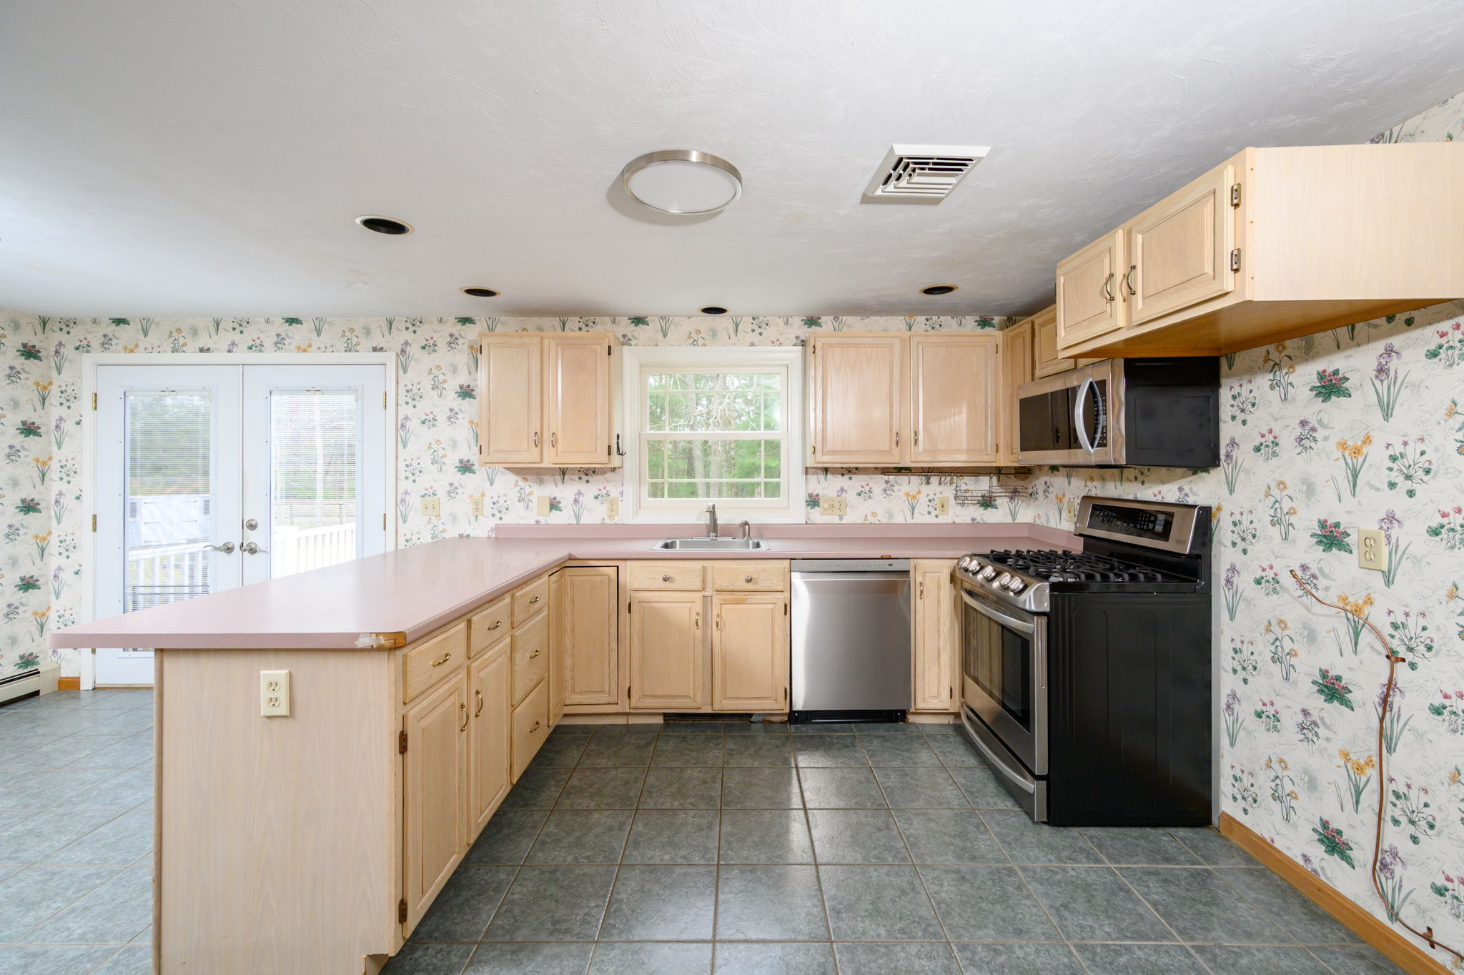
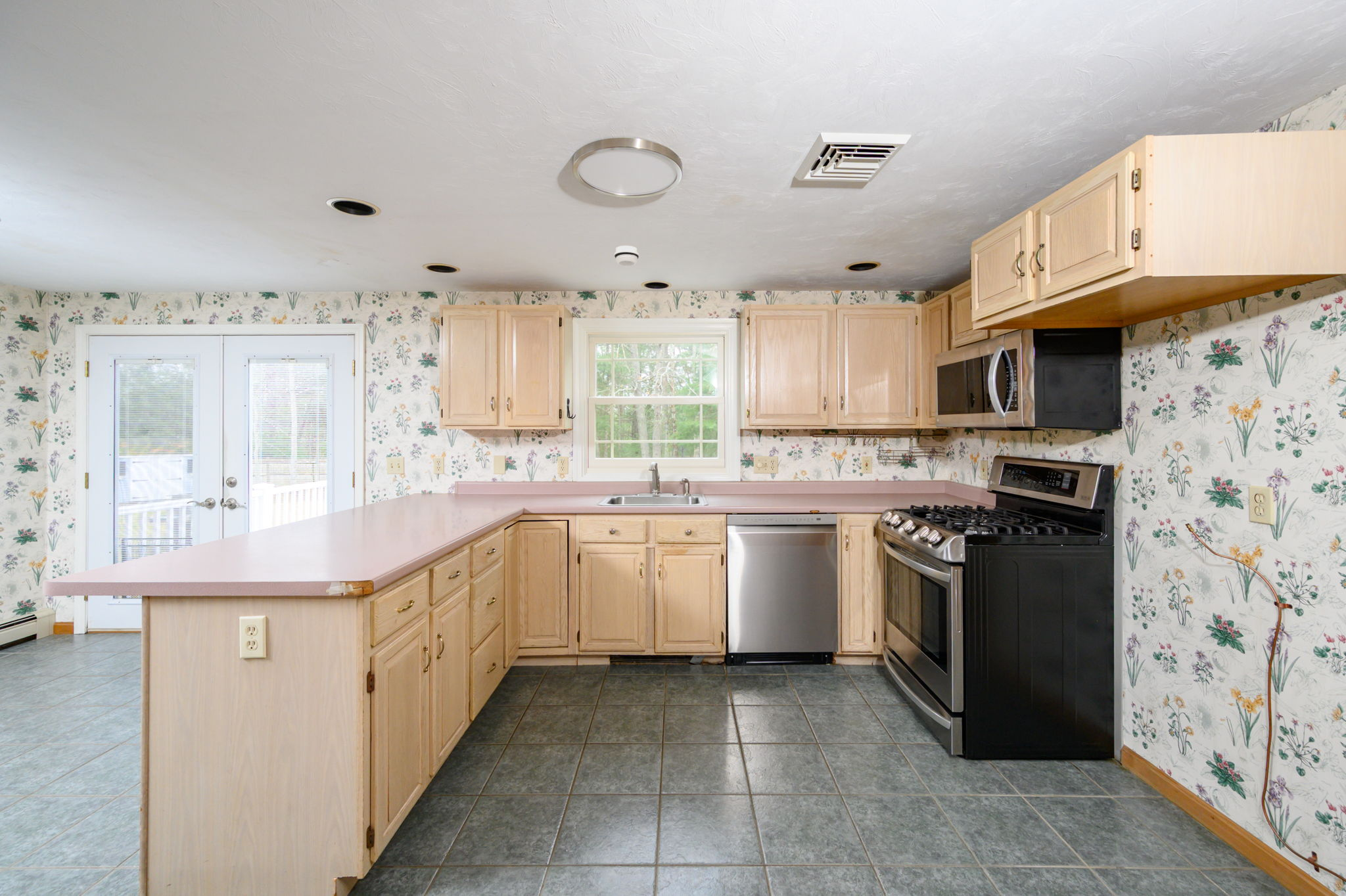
+ smoke detector (626, 256)
